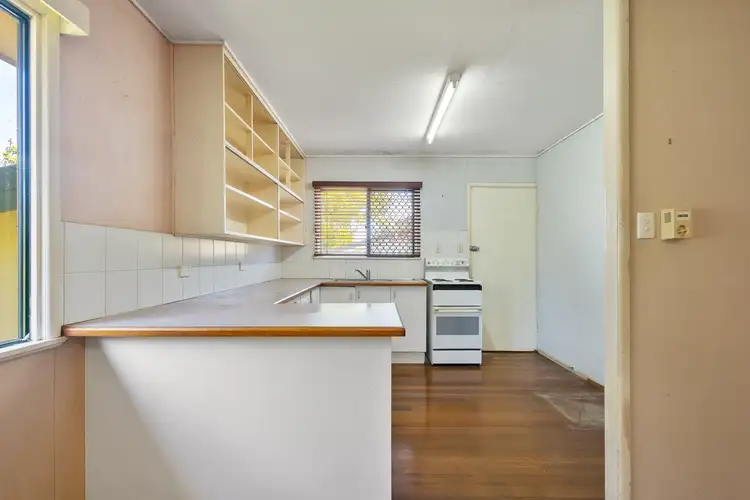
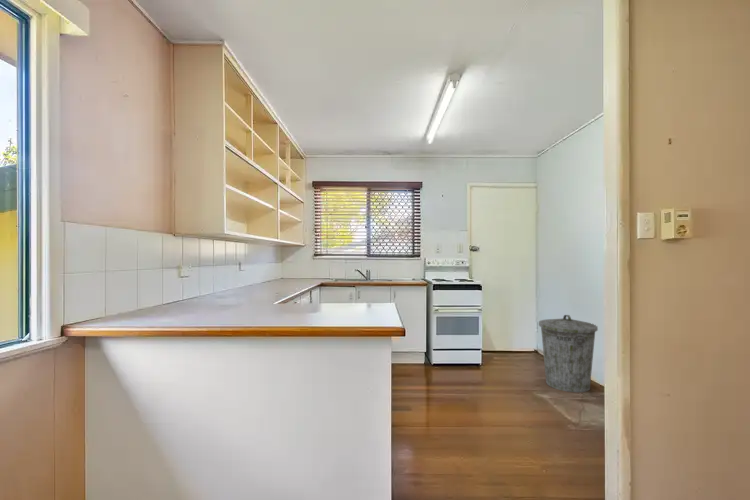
+ trash can (567, 349)
